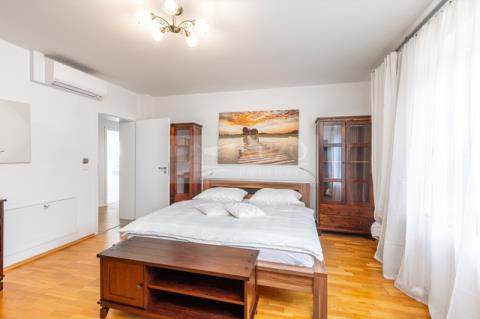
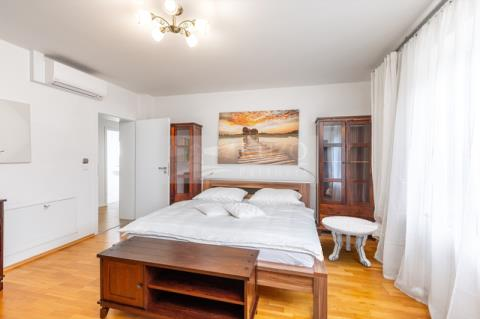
+ side table (348, 240)
